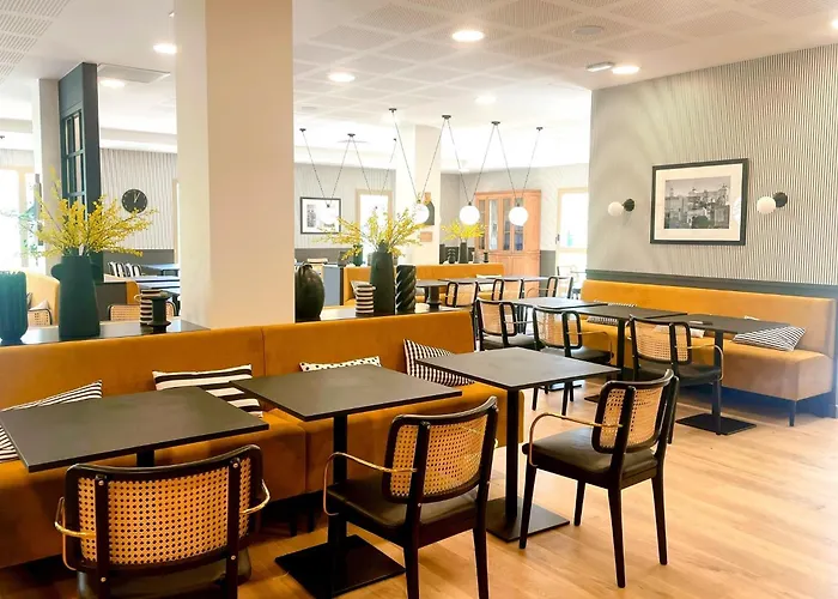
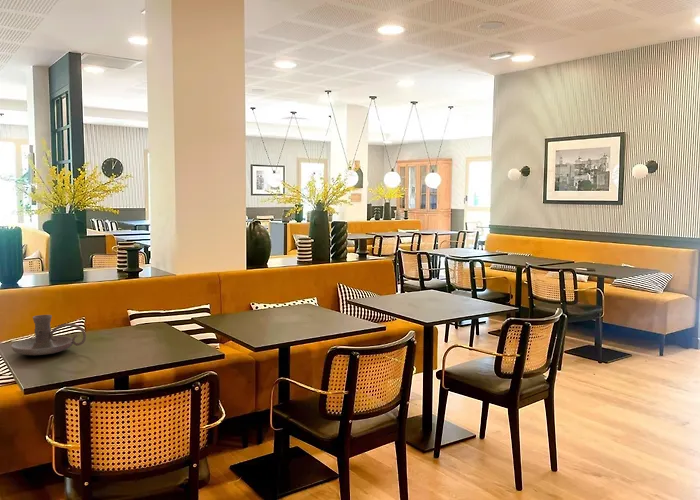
+ candle holder (49, 334)
